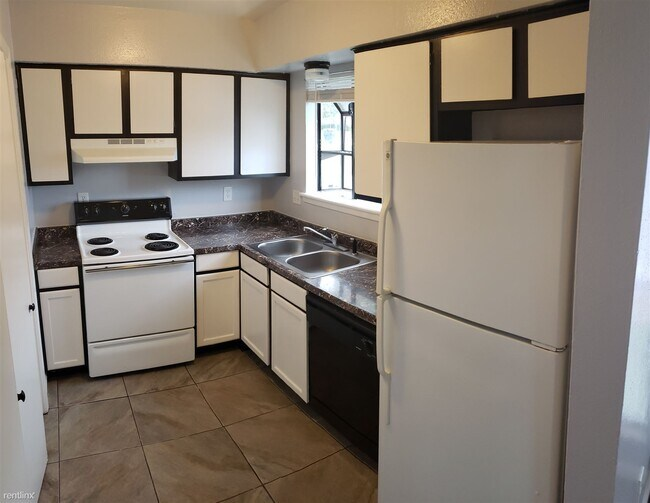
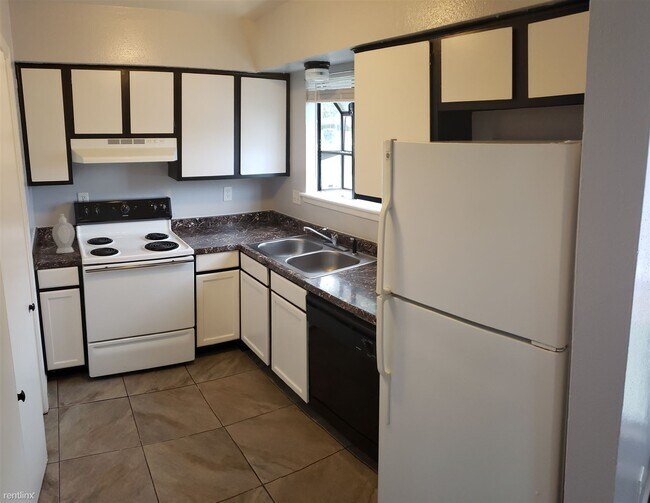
+ soap bottle (63, 233)
